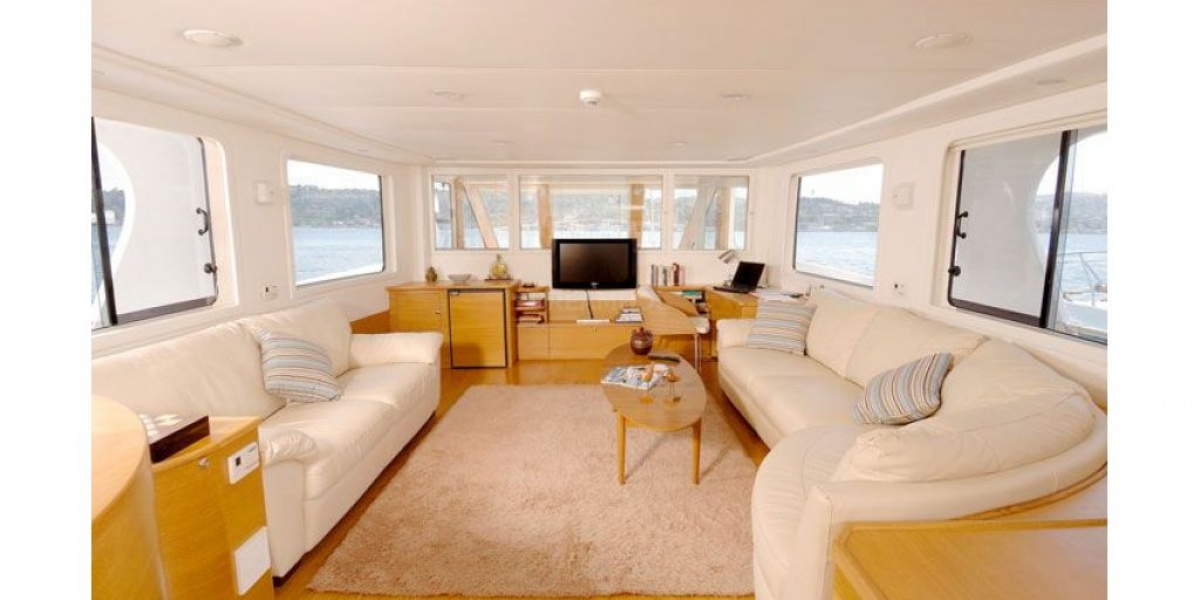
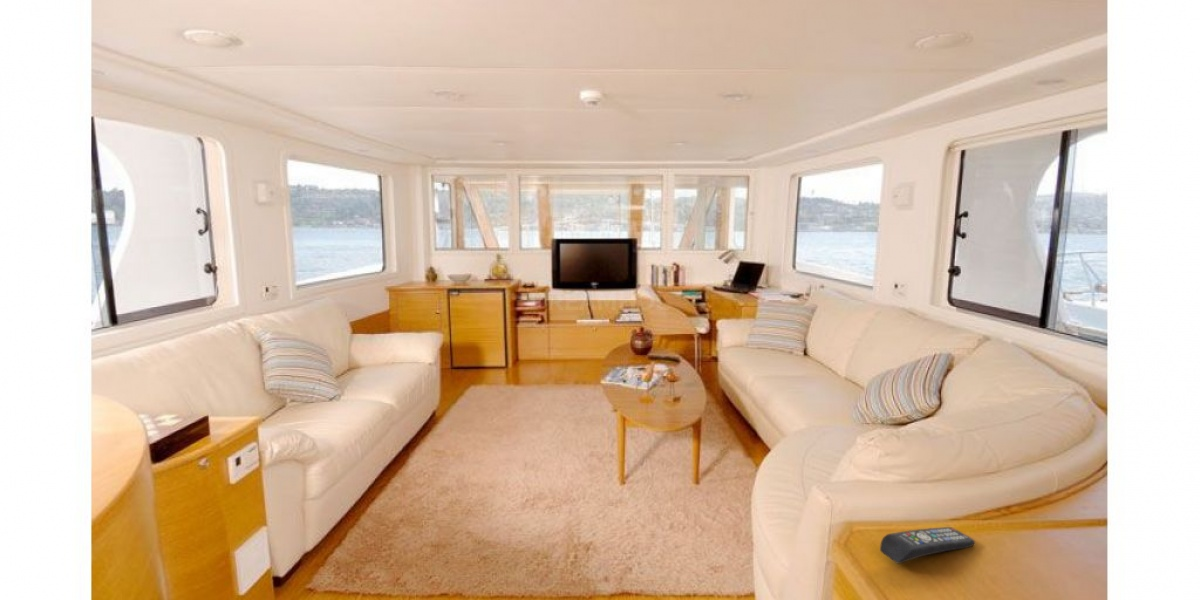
+ remote control (927, 542)
